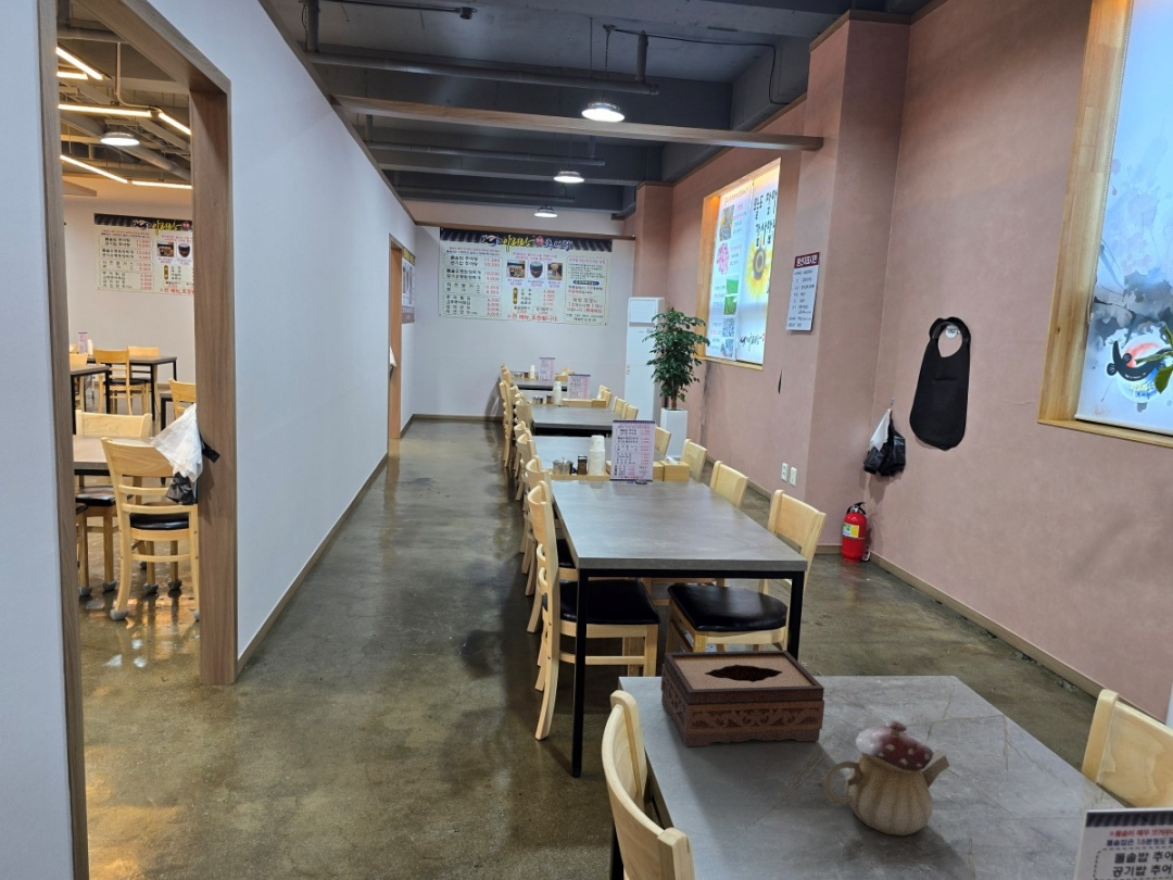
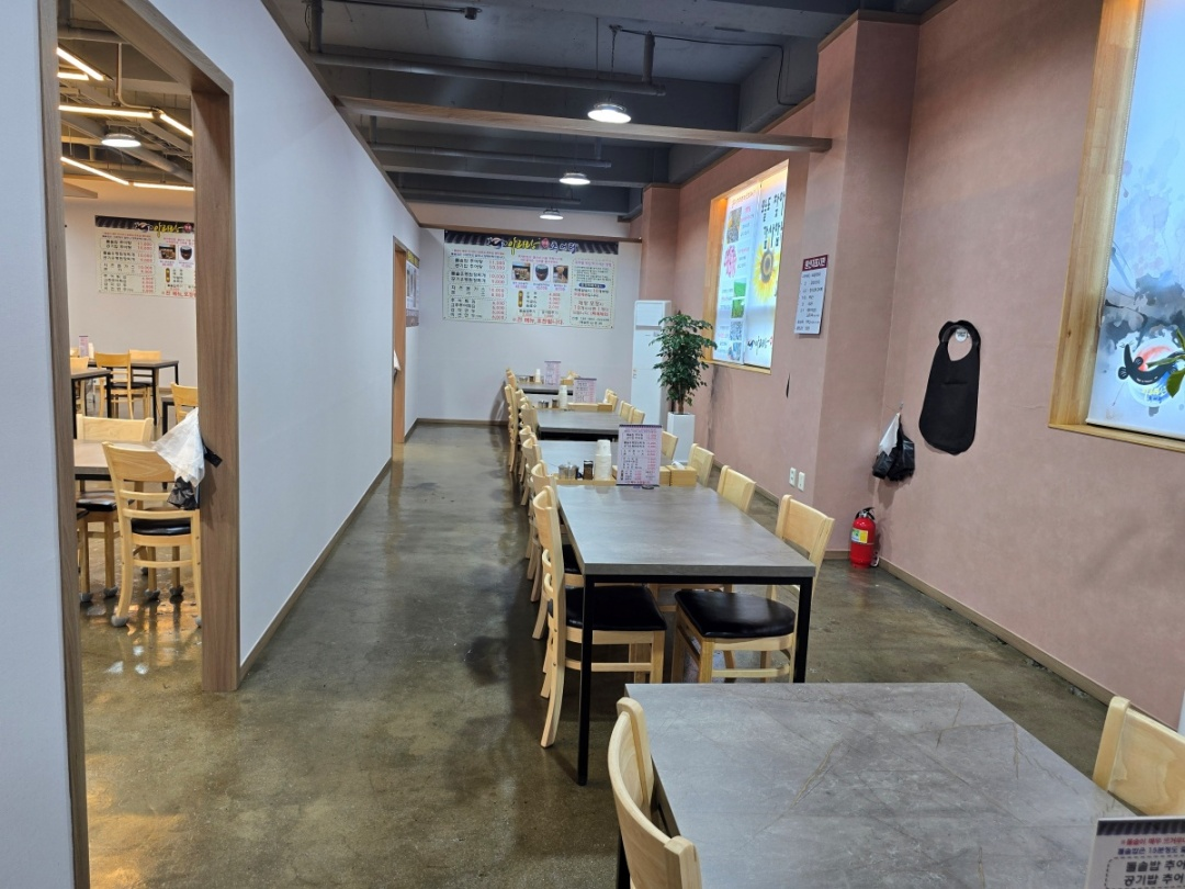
- tissue box (739, 694)
- teapot (885, 768)
